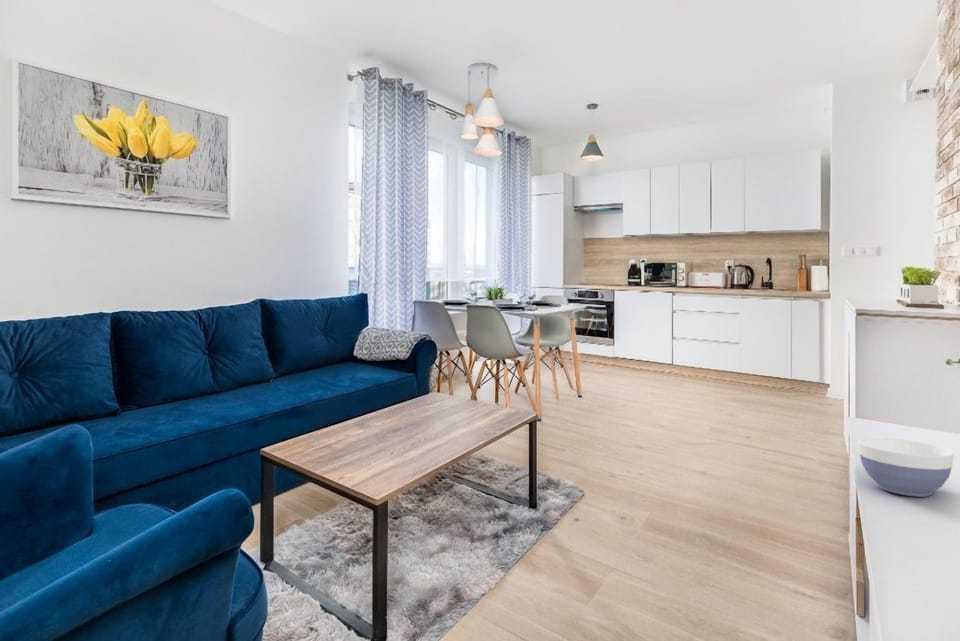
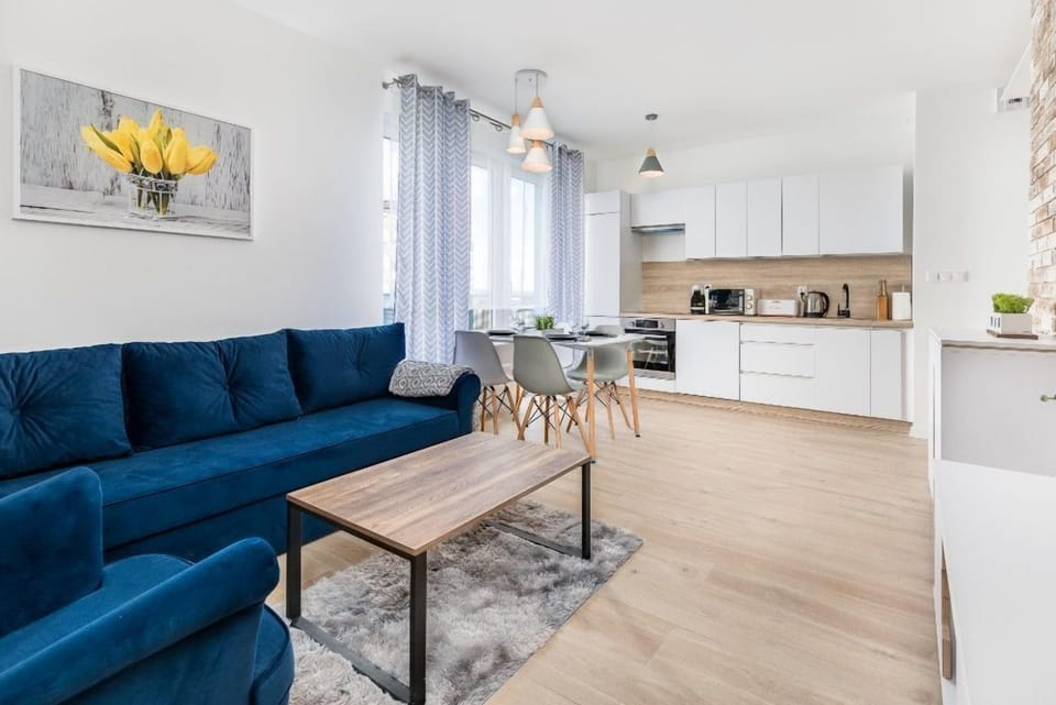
- bowl (903, 467)
